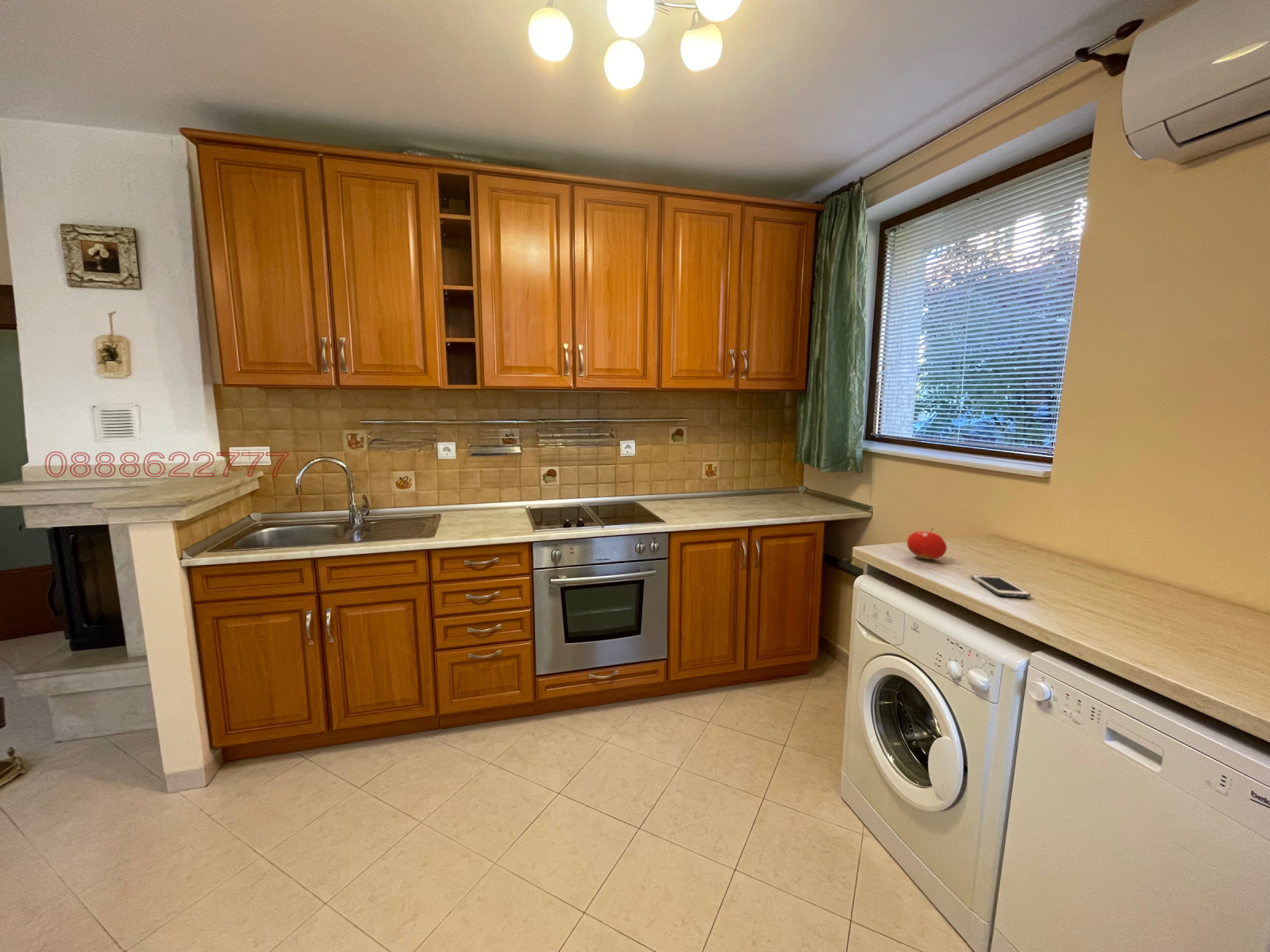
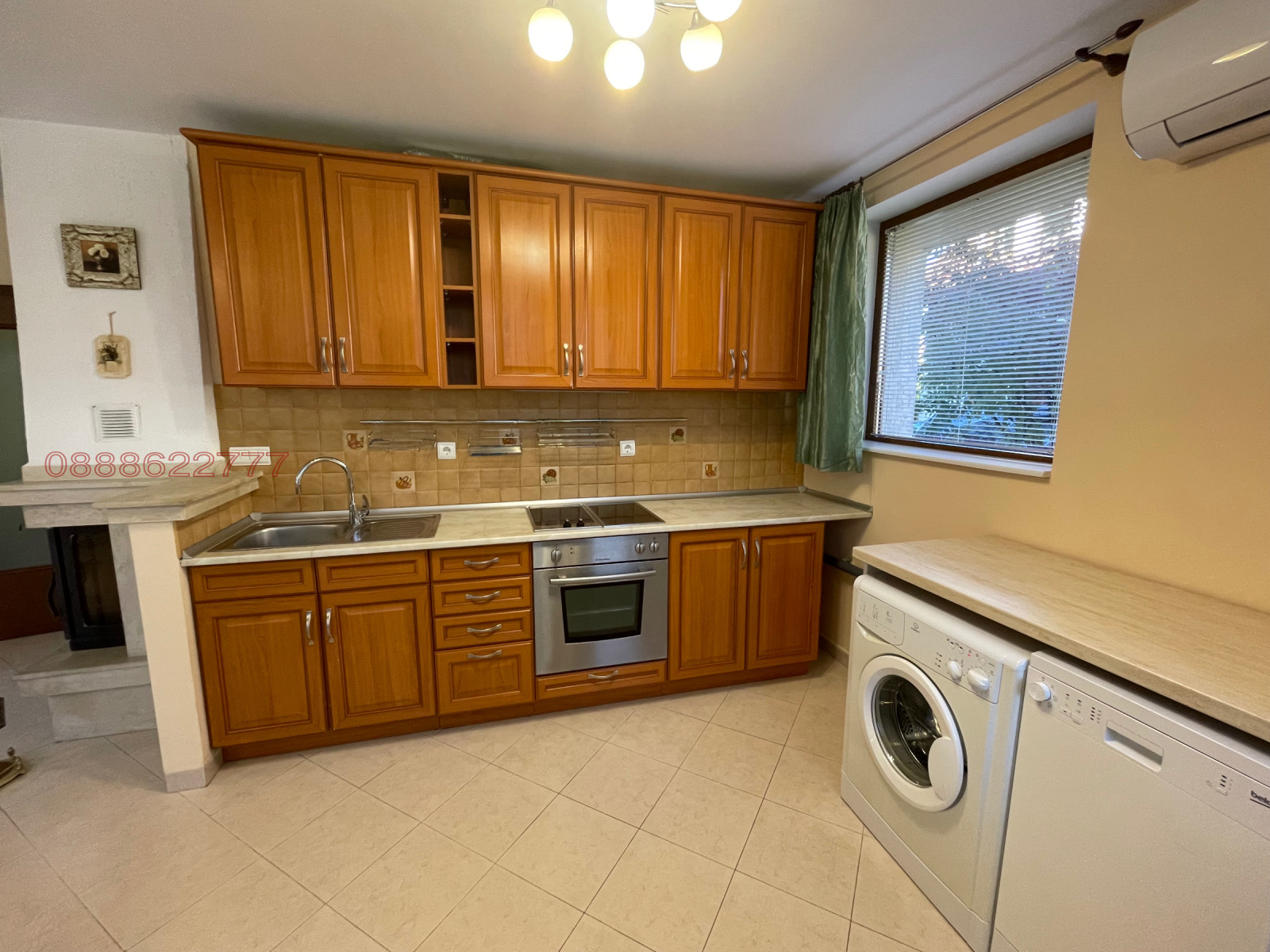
- cell phone (999, 585)
- fruit (926, 543)
